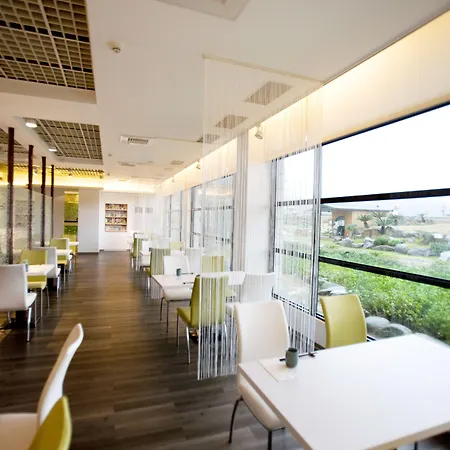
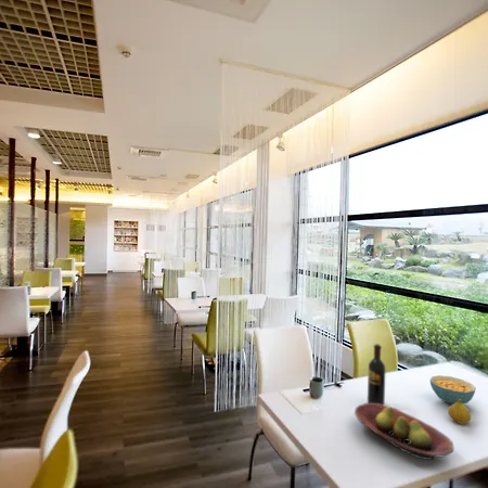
+ wine bottle (376, 374)
+ fruit (459, 410)
+ cereal bowl (451, 393)
+ fruit bowl (399, 426)
